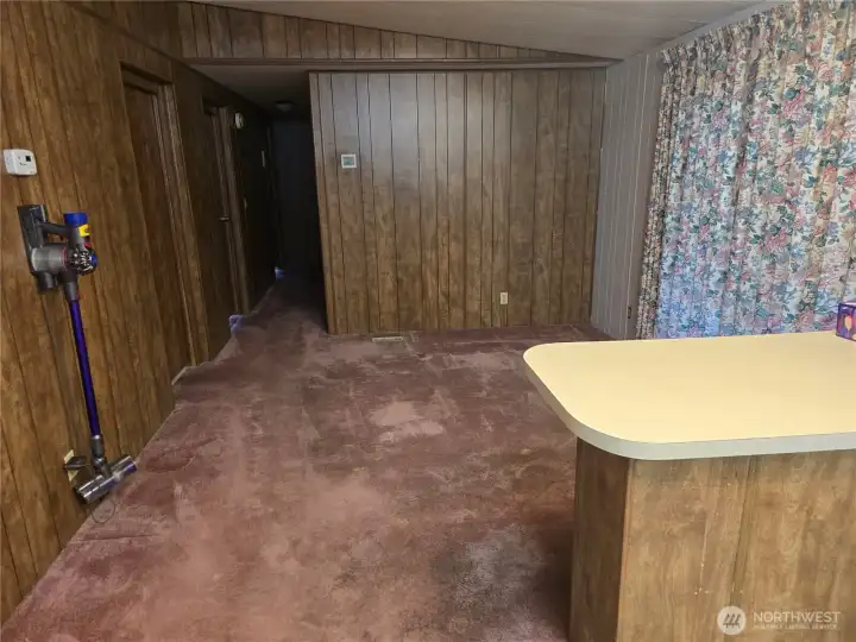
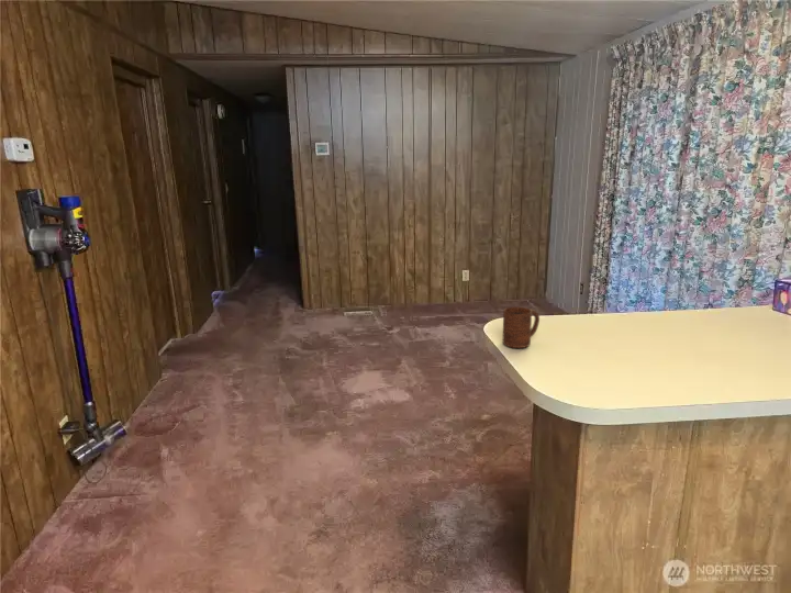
+ cup (520, 326)
